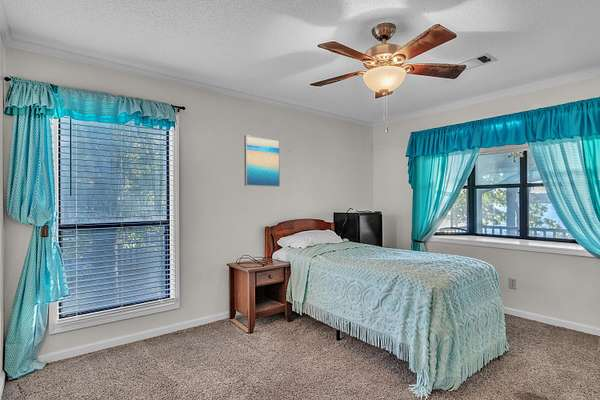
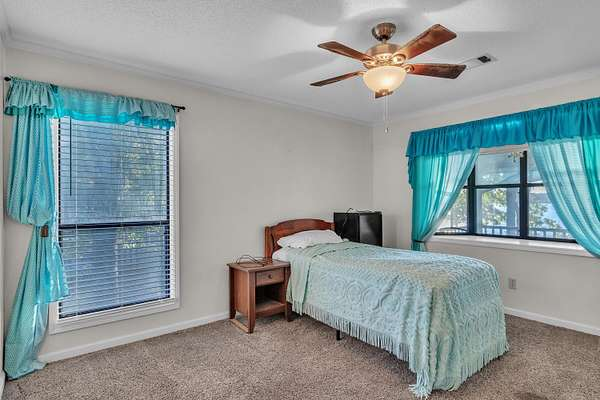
- wall art (262, 162)
